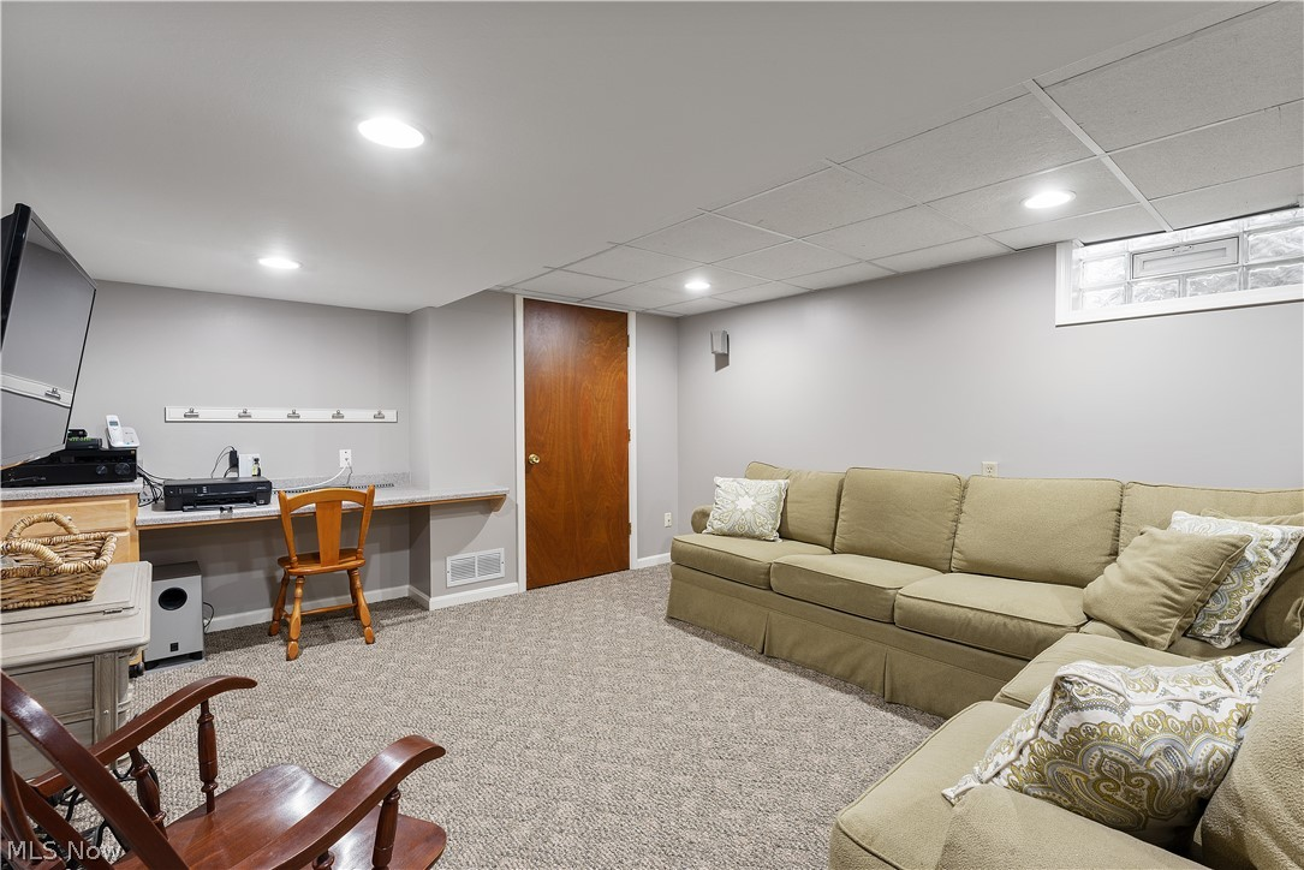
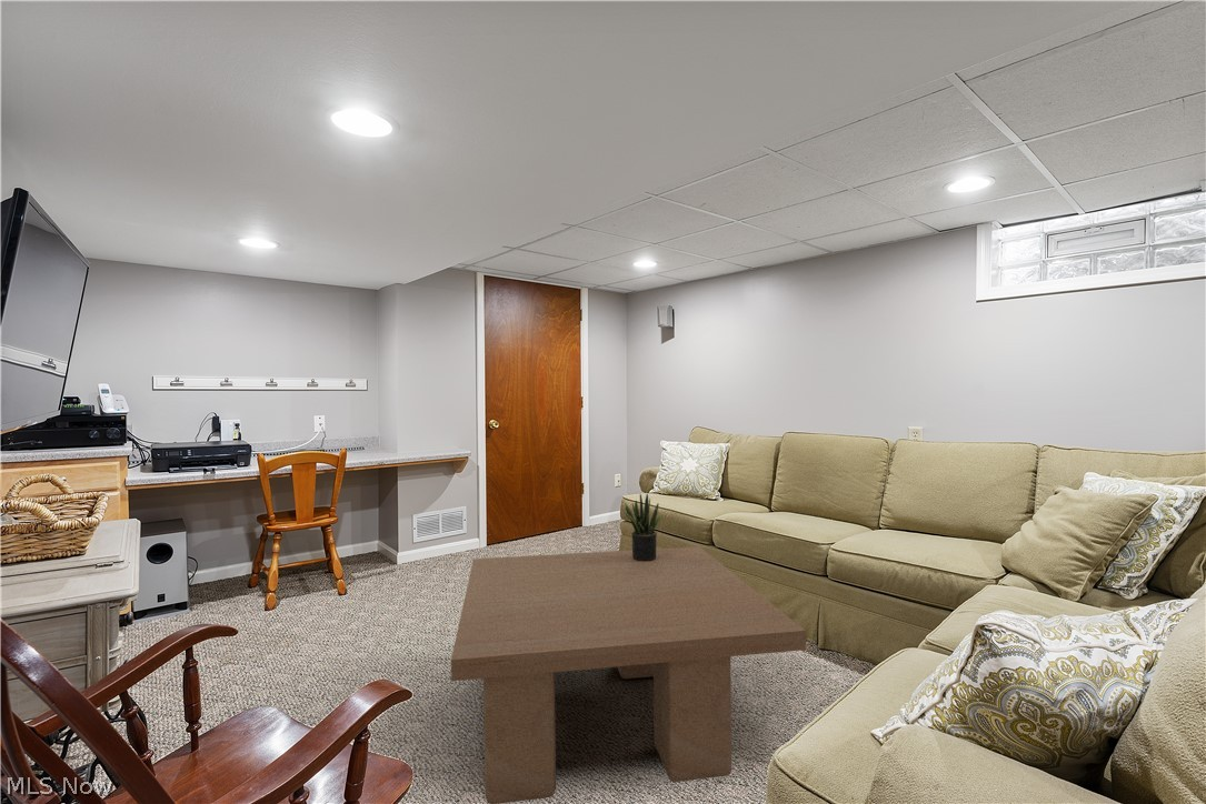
+ potted plant (640, 525)
+ coffee table (608, 650)
